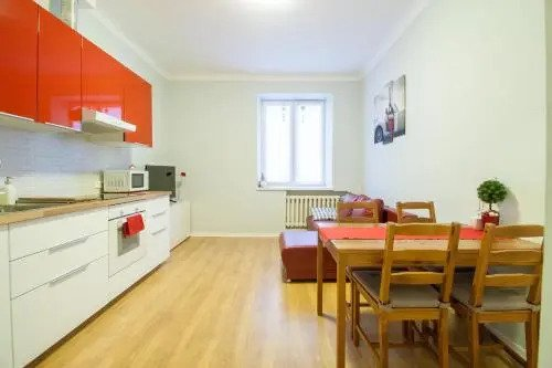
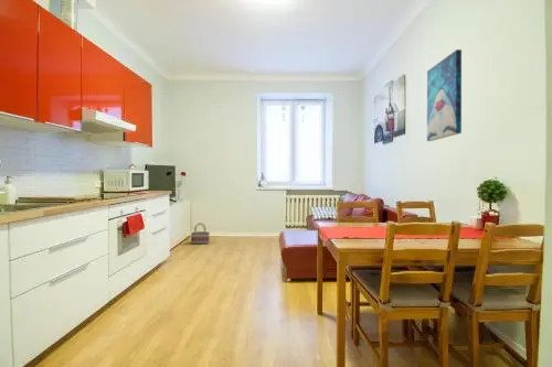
+ wall art (442, 99)
+ basket (200, 233)
